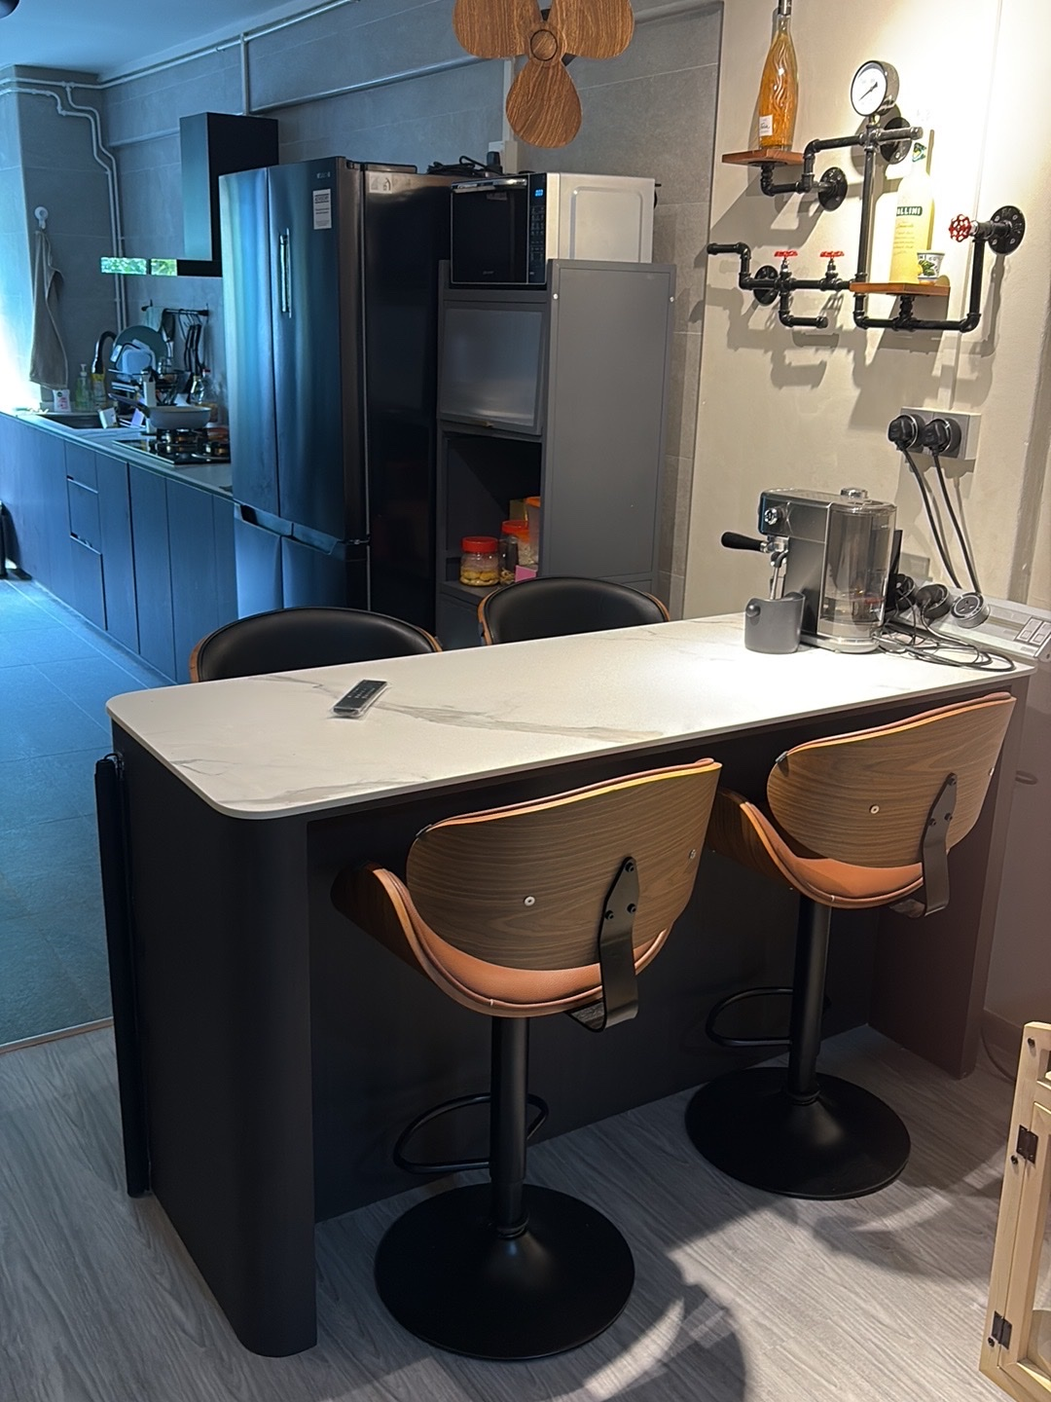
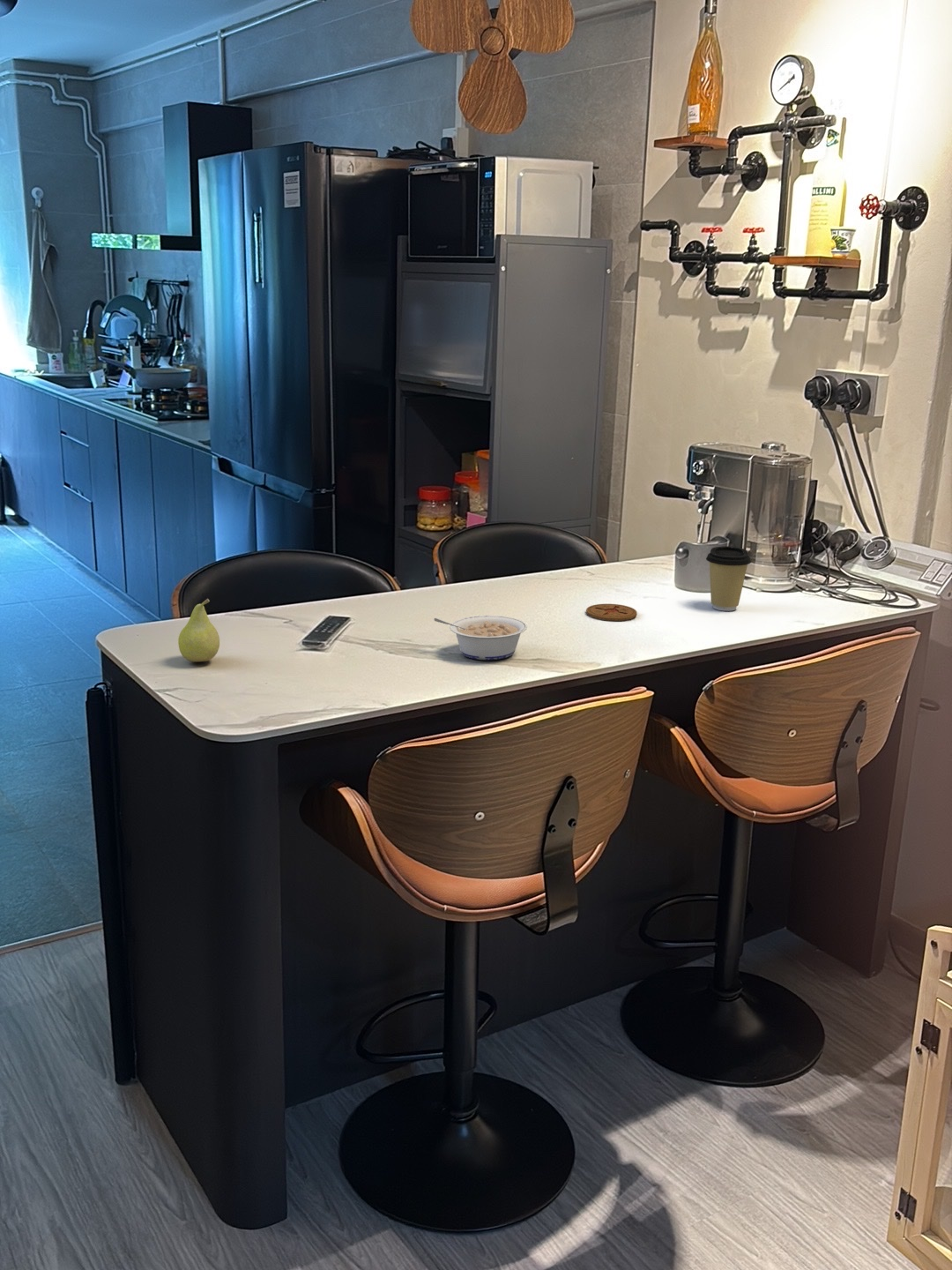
+ fruit (199, 628)
+ coaster (611, 612)
+ legume (485, 637)
+ coffee cup (726, 579)
